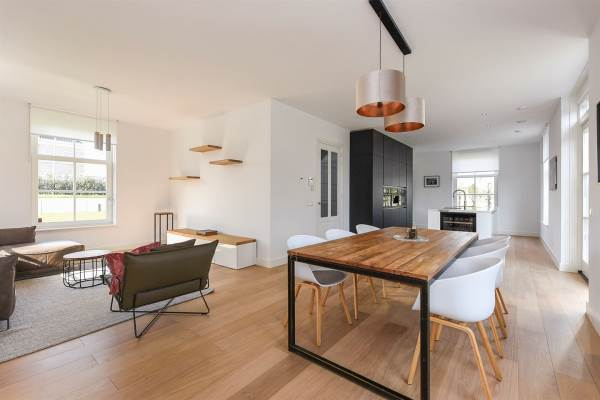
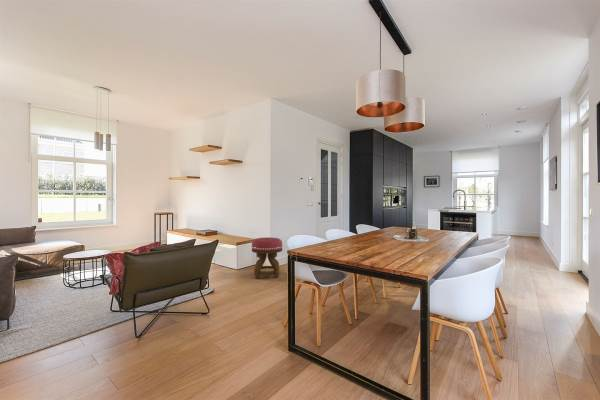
+ ottoman (267, 256)
